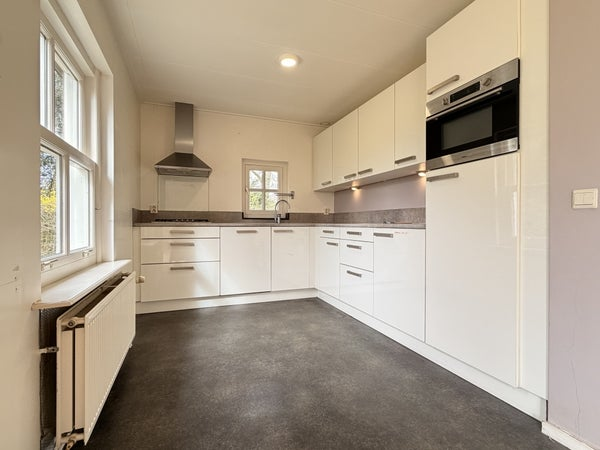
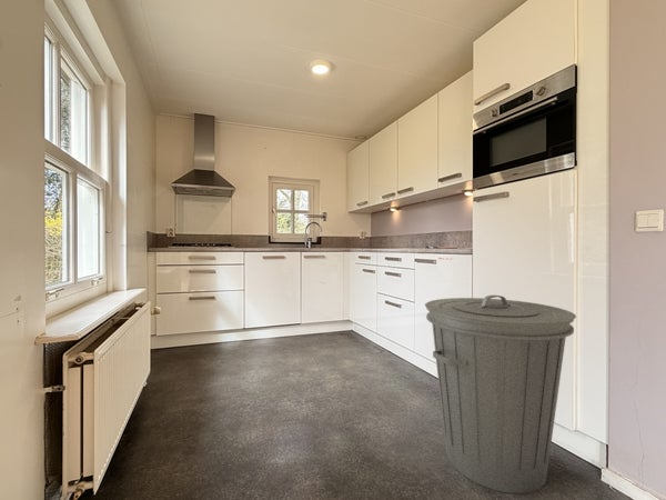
+ trash can (493, 377)
